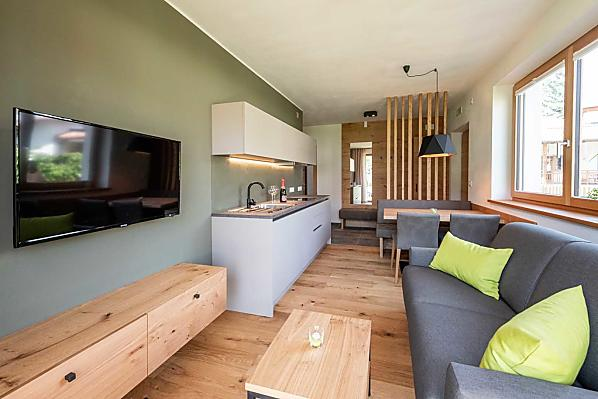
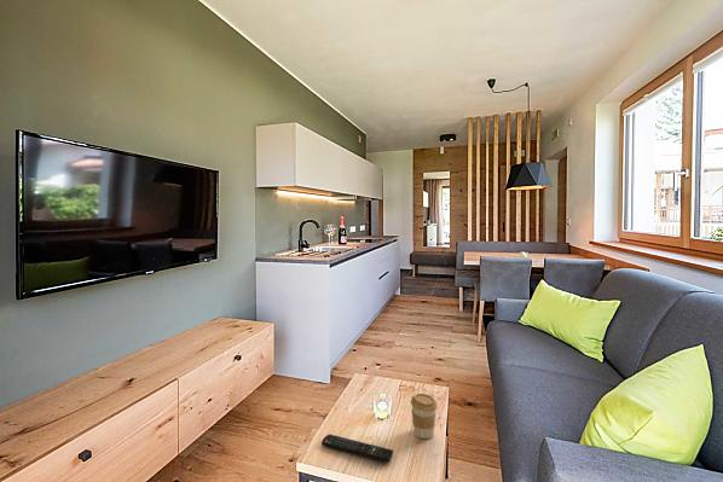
+ coffee cup (423, 414)
+ remote control (355, 447)
